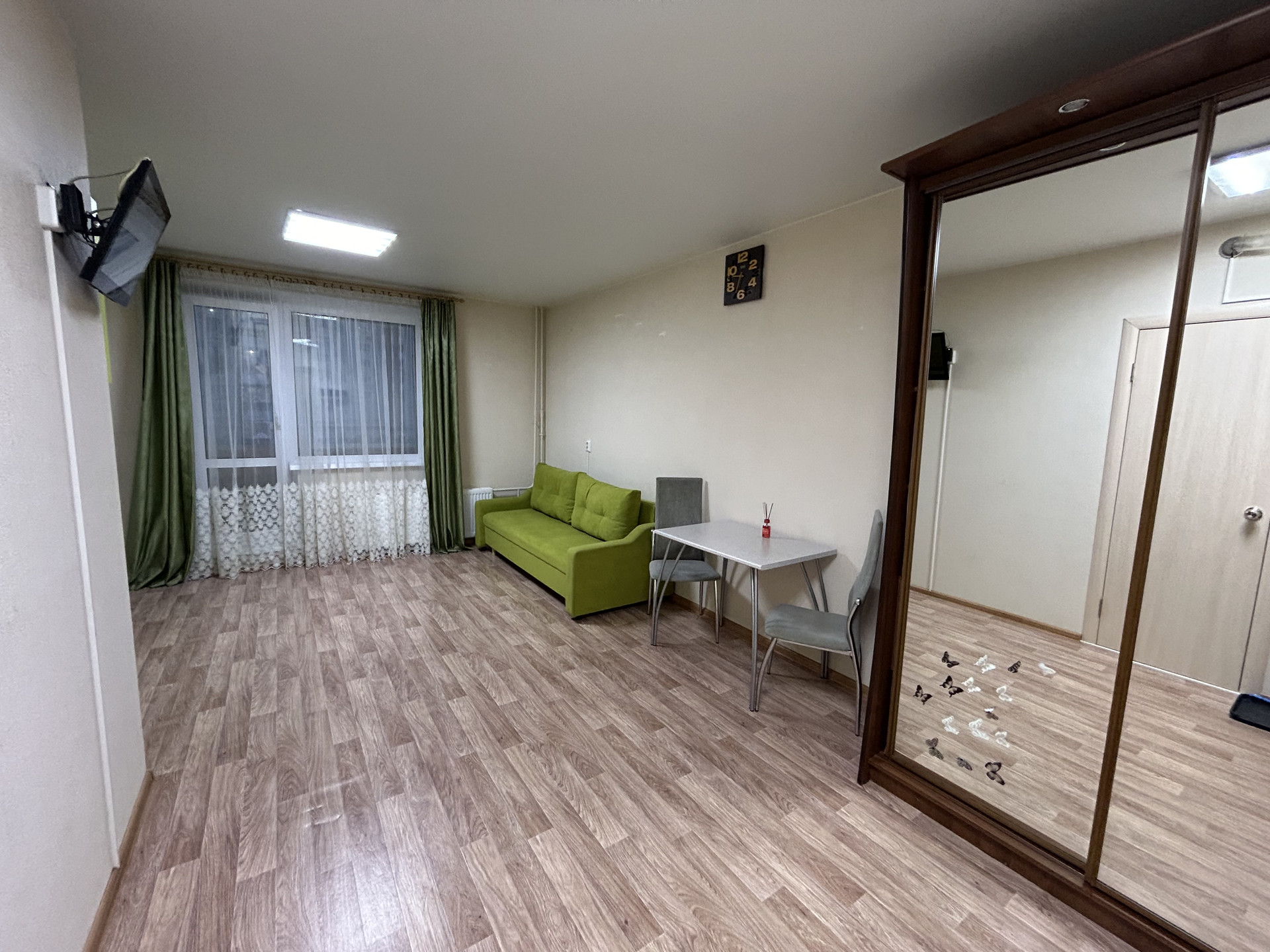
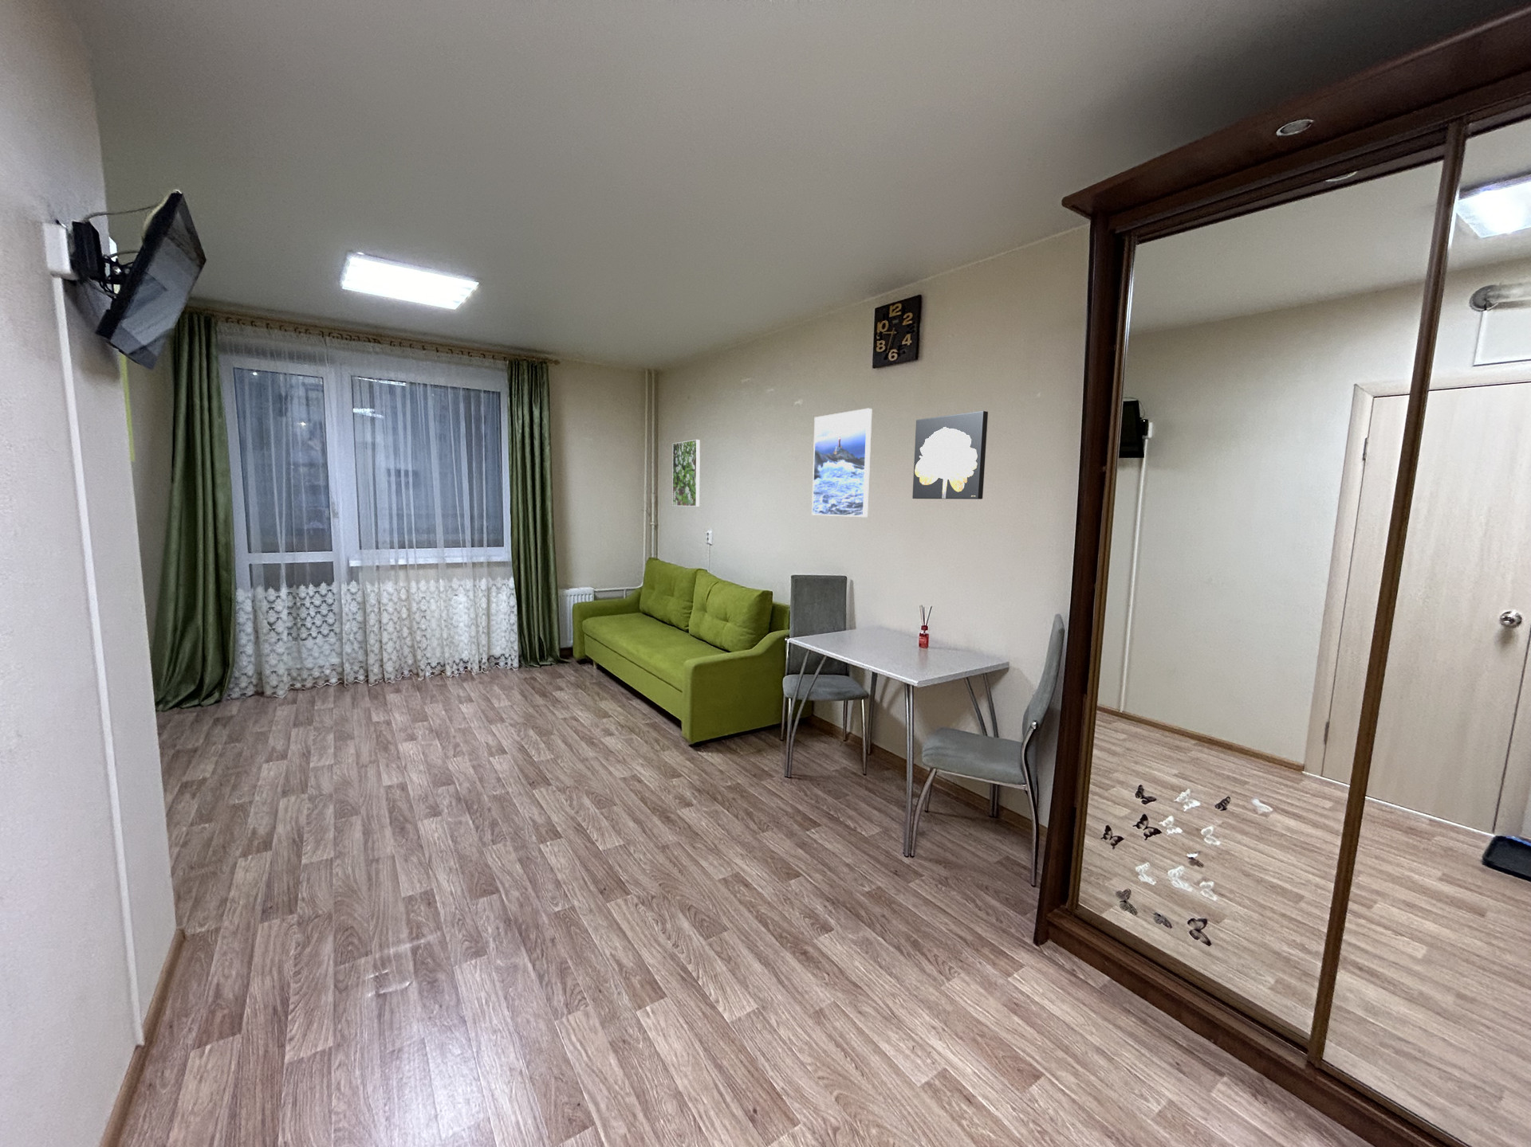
+ wall art (948, 457)
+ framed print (685, 473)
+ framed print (840, 464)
